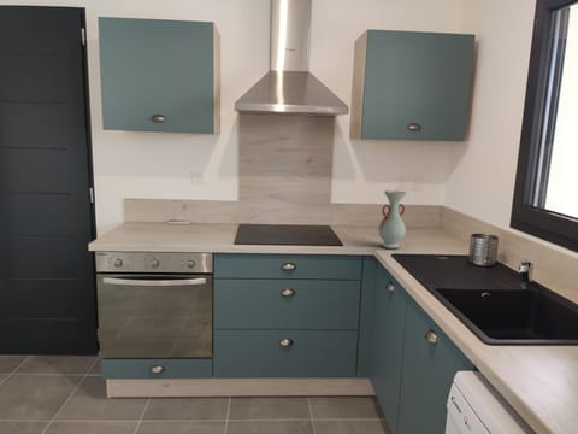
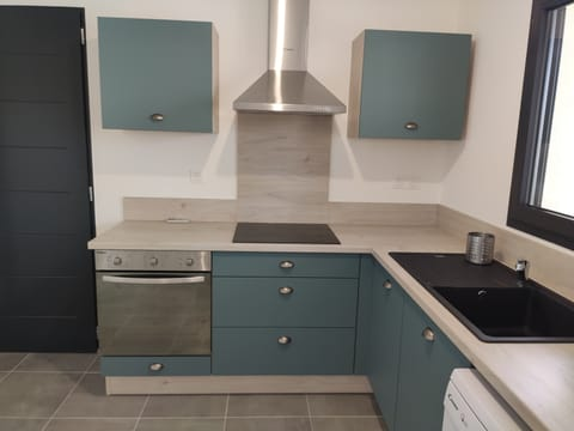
- vase (393, 219)
